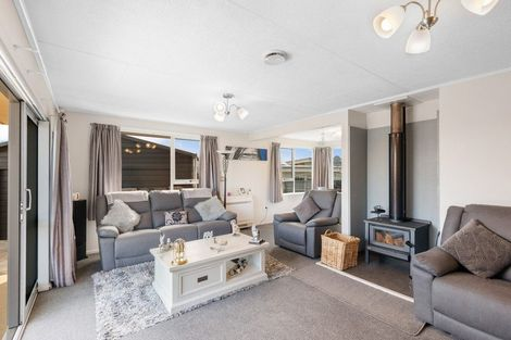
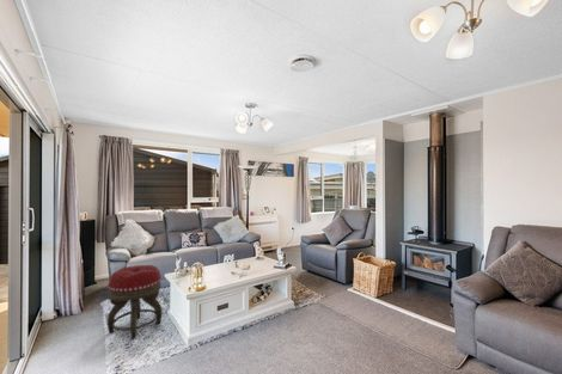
+ footstool (135, 298)
